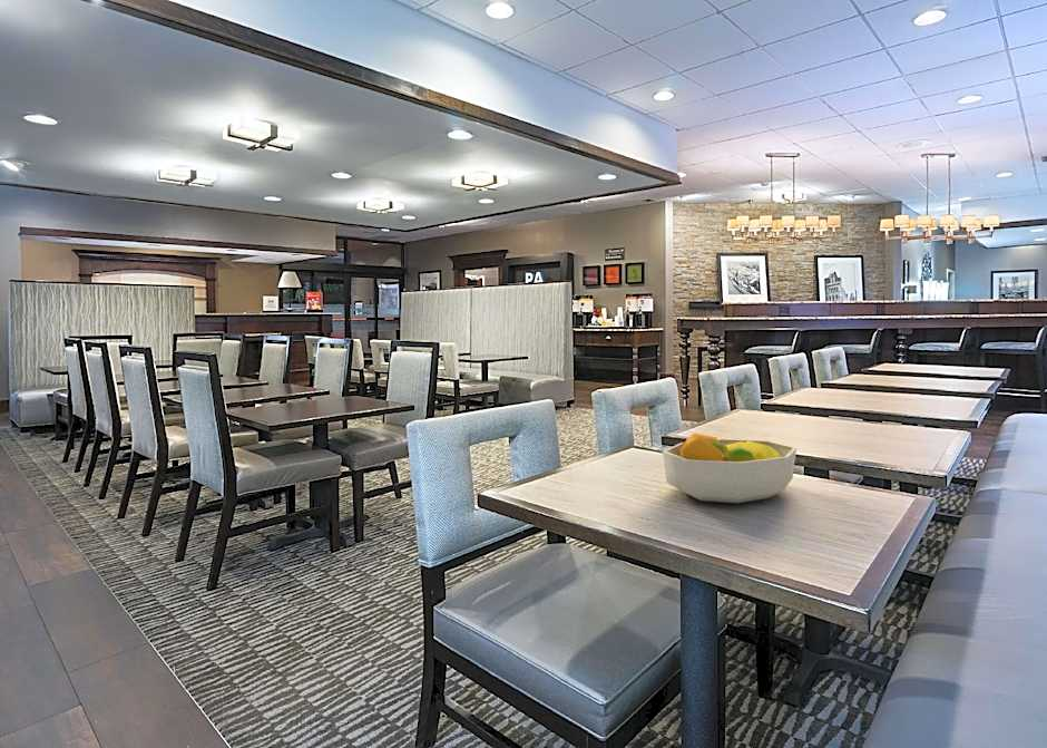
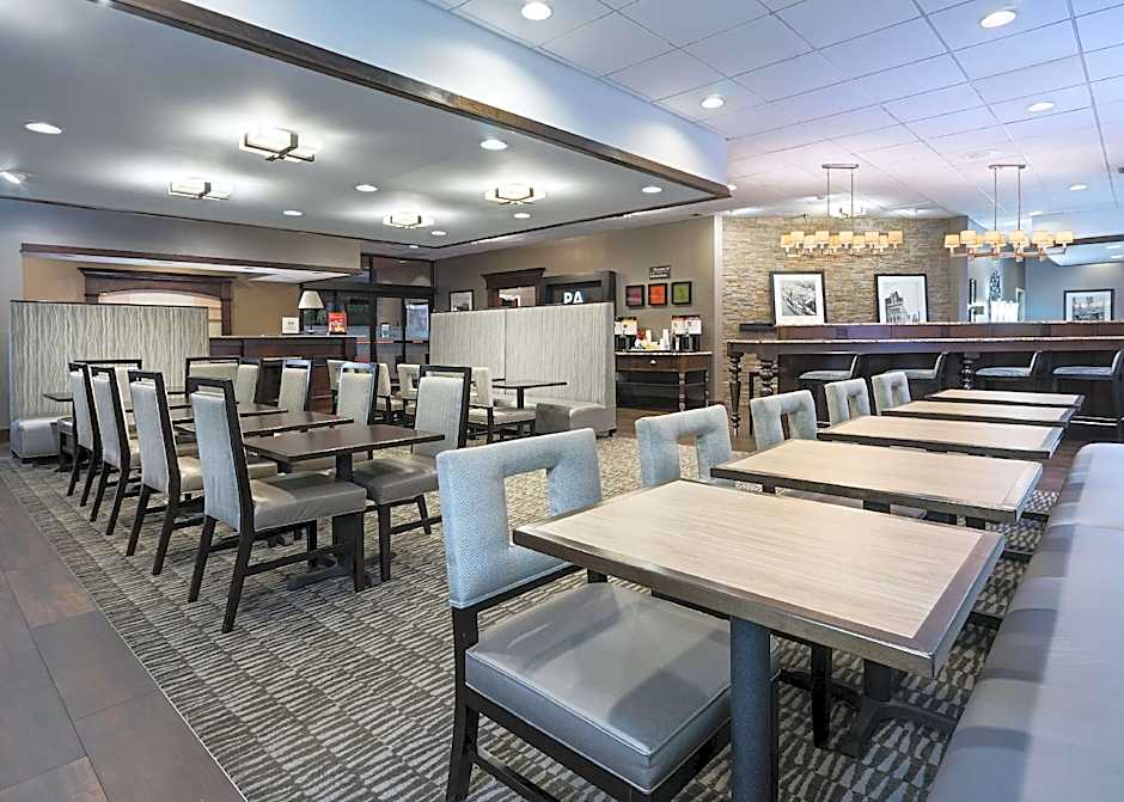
- fruit bowl (730, 460)
